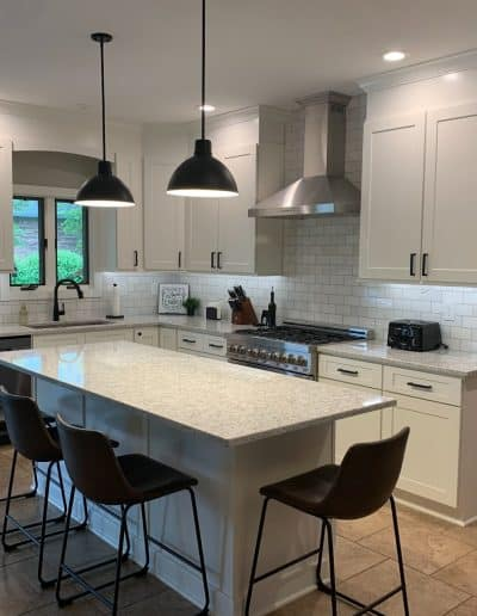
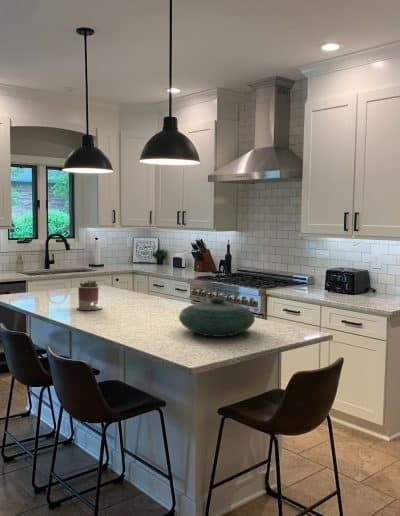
+ decorative bowl (216, 314)
+ succulent planter (89, 294)
